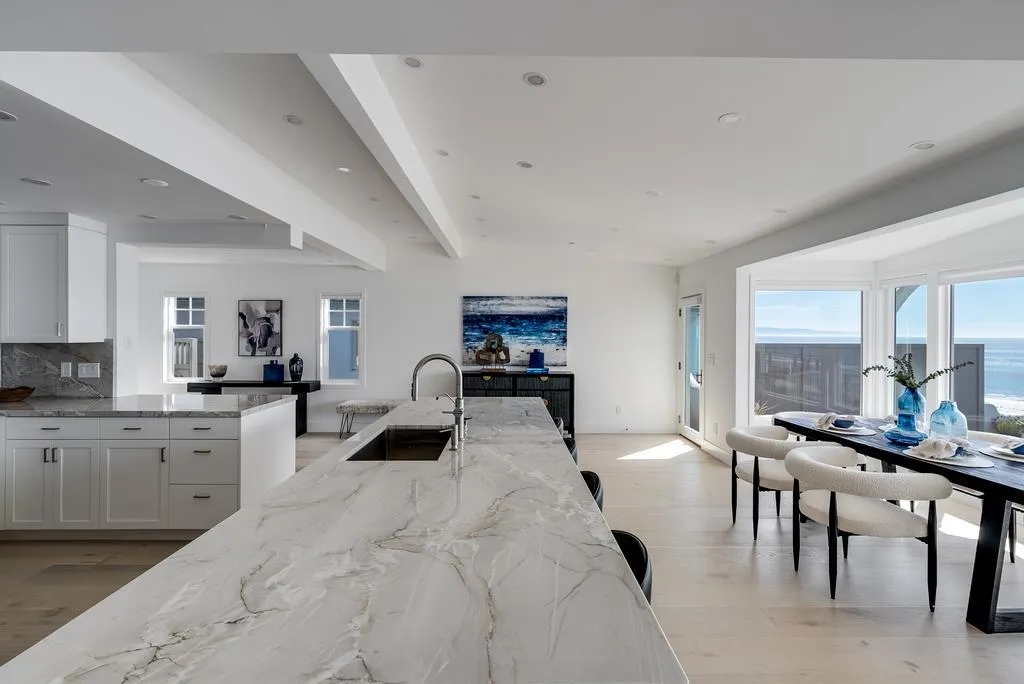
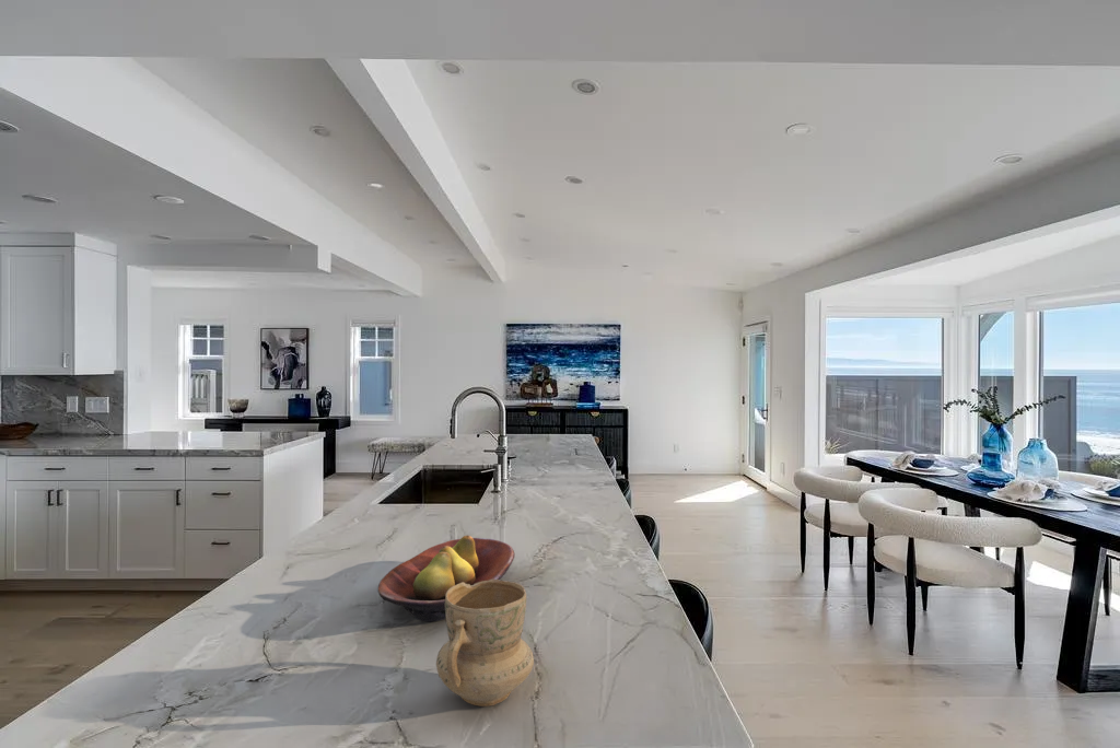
+ fruit bowl (452, 568)
+ mug (485, 641)
